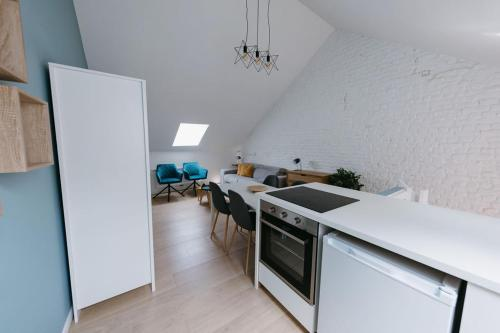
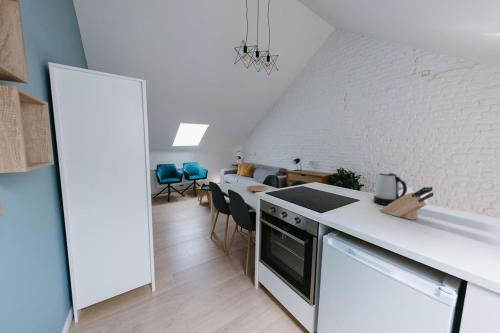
+ kettle (389, 188)
+ knife block (406, 200)
